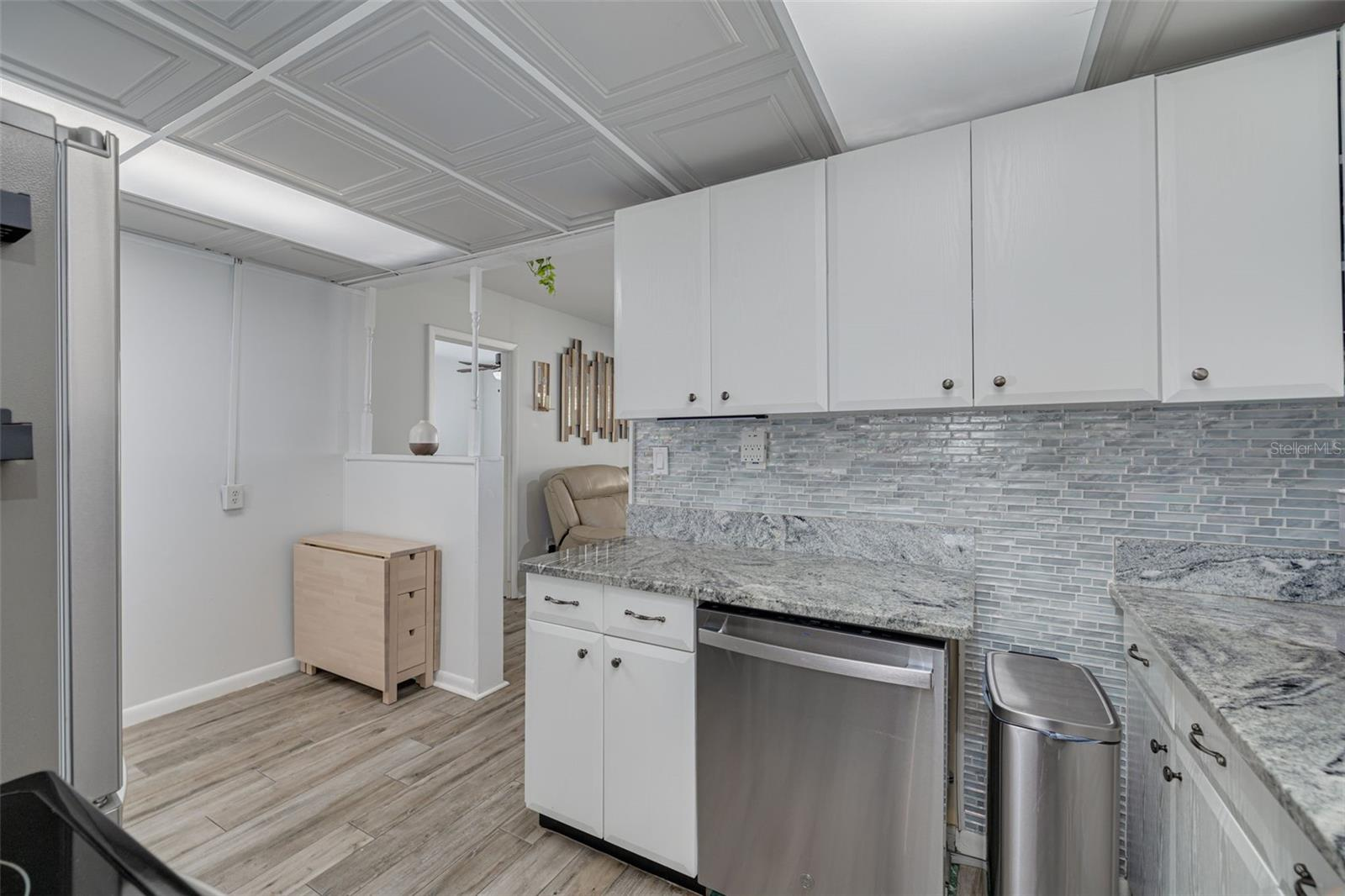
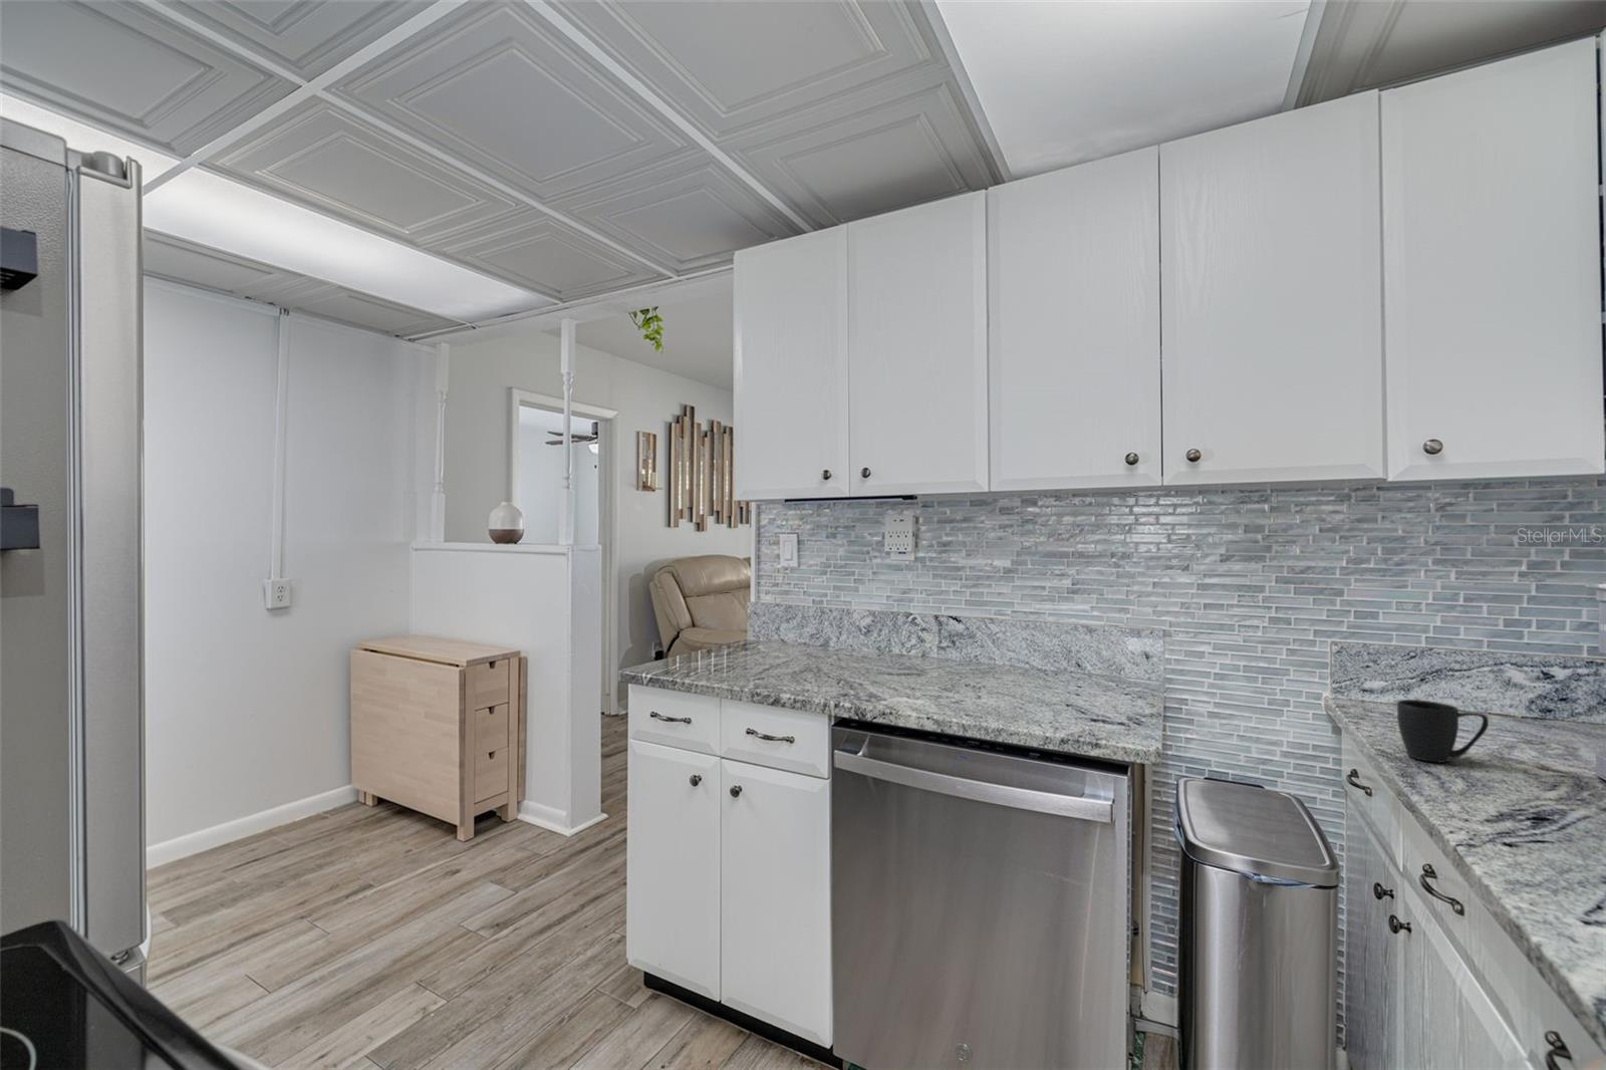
+ mug (1441, 733)
